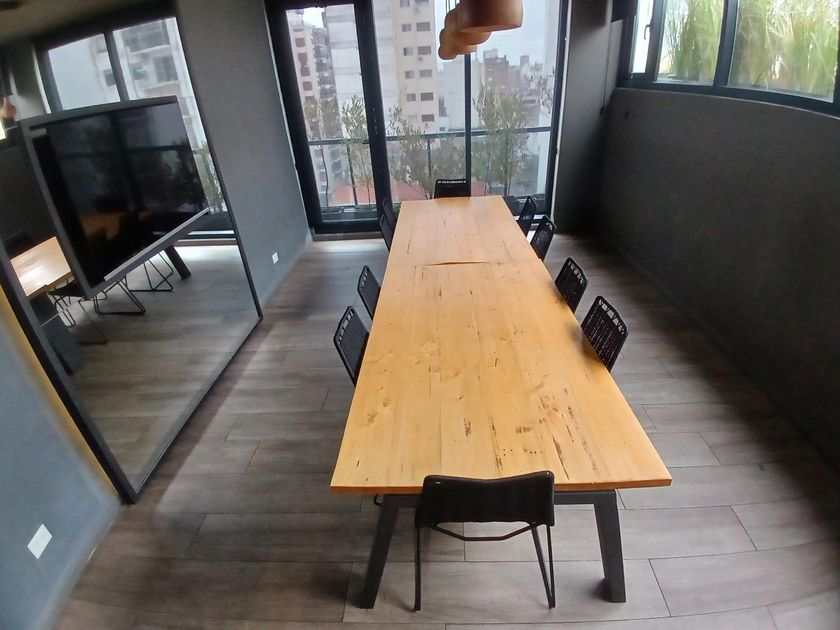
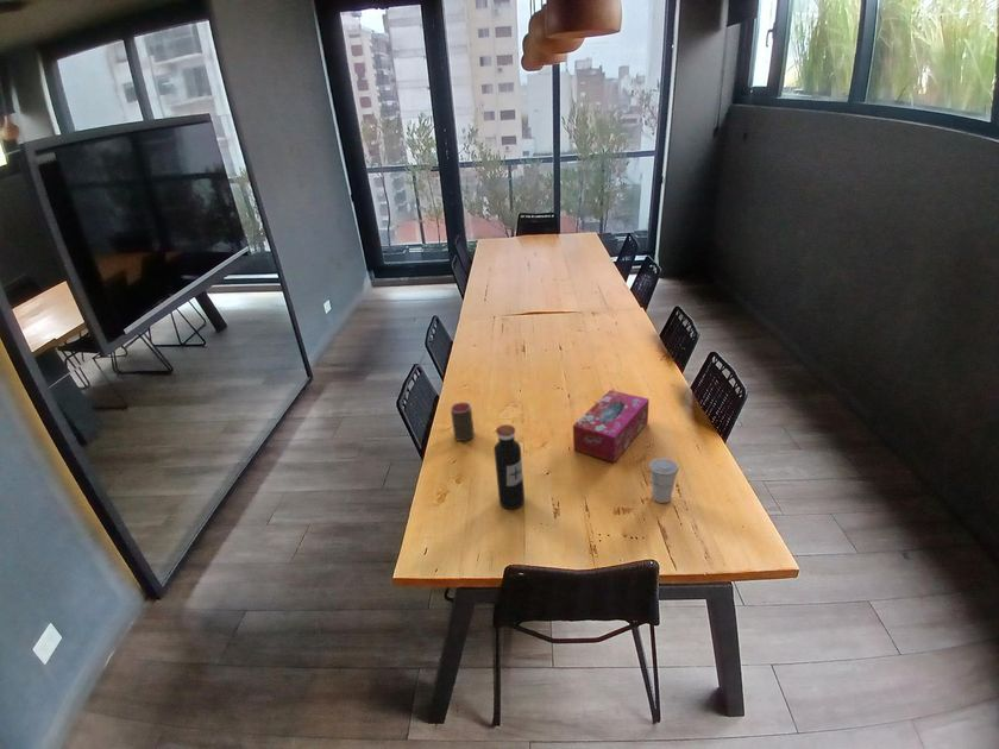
+ tissue box (611, 423)
+ cup (461, 421)
+ cup (662, 482)
+ water bottle (508, 466)
